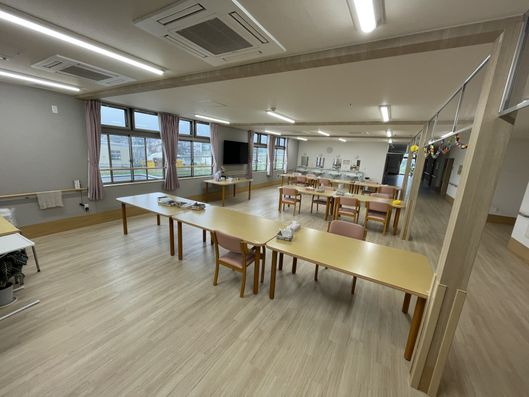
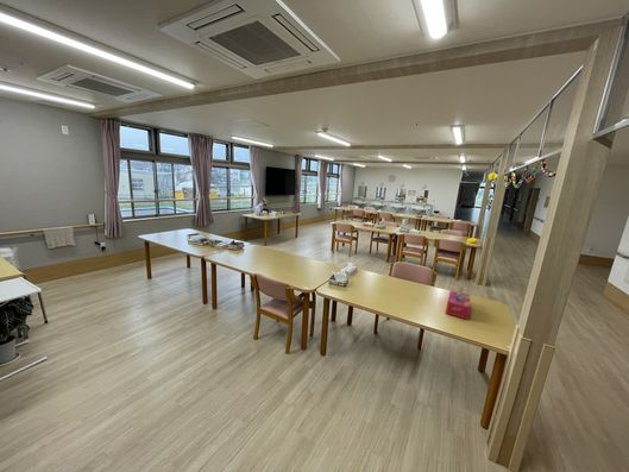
+ tissue box (458, 303)
